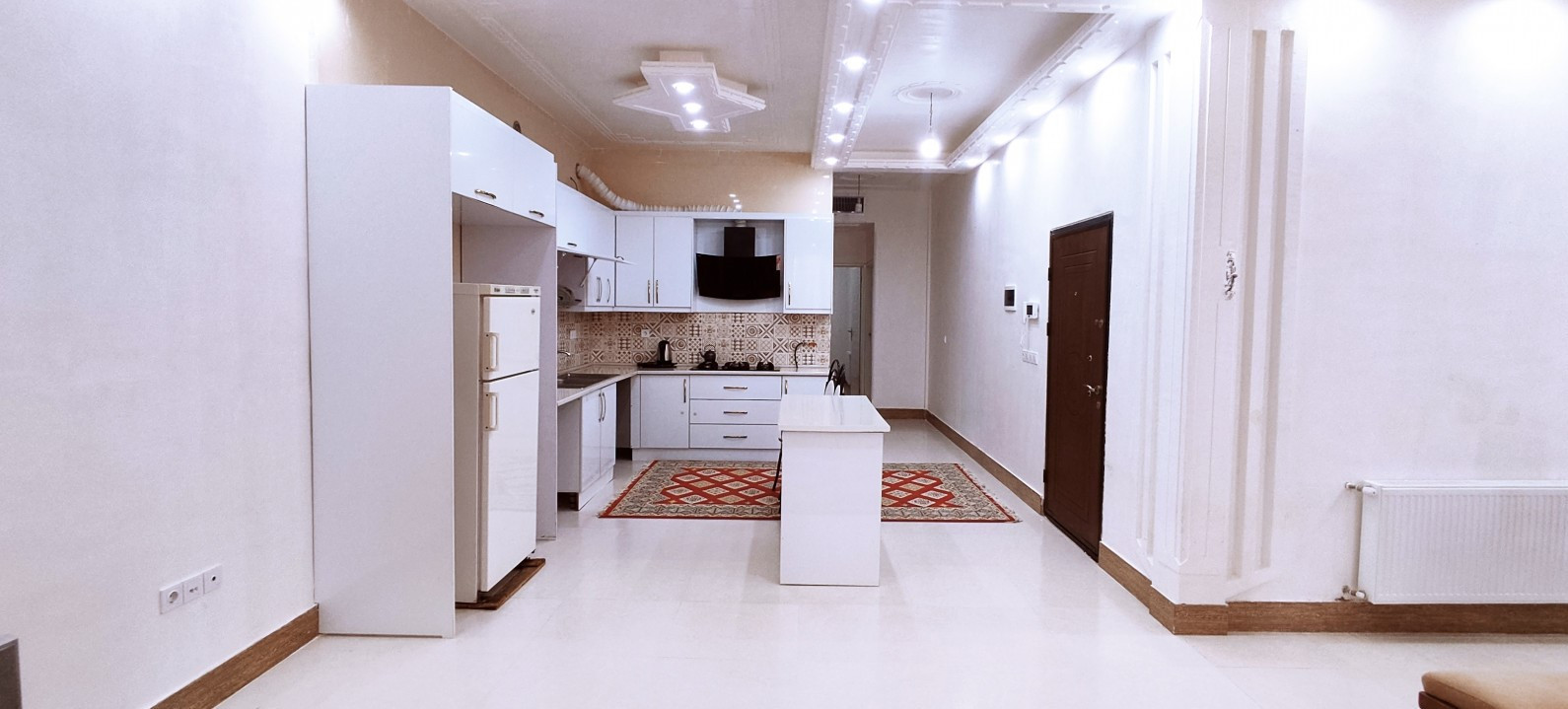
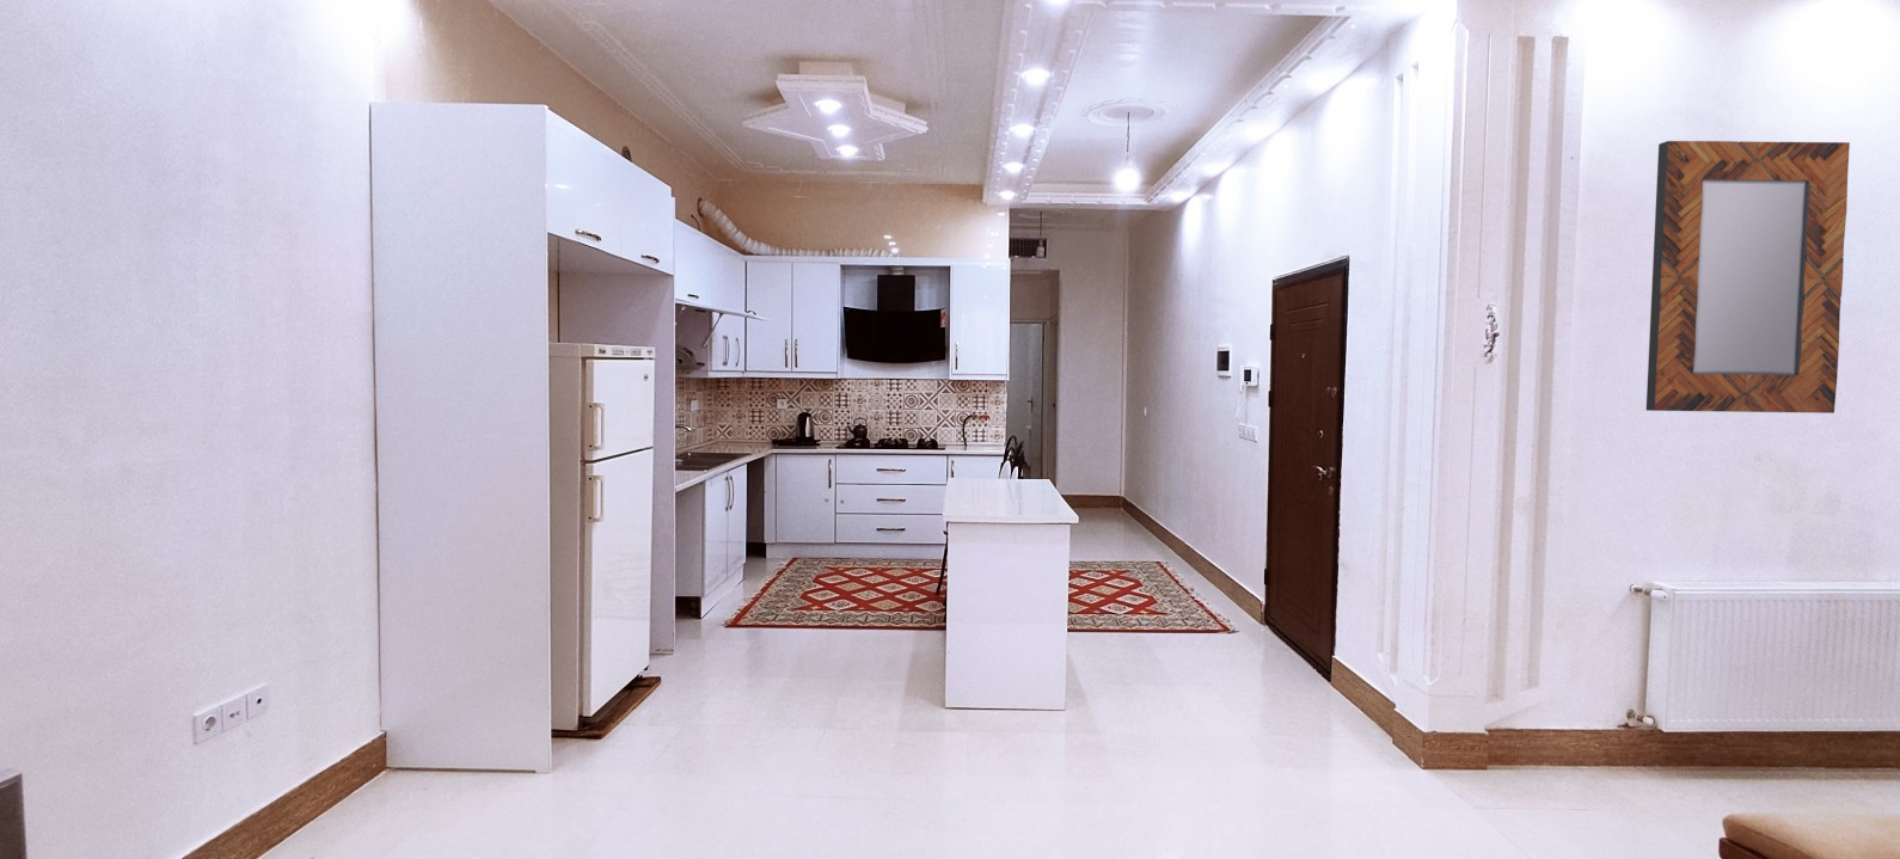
+ home mirror (1747, 277)
